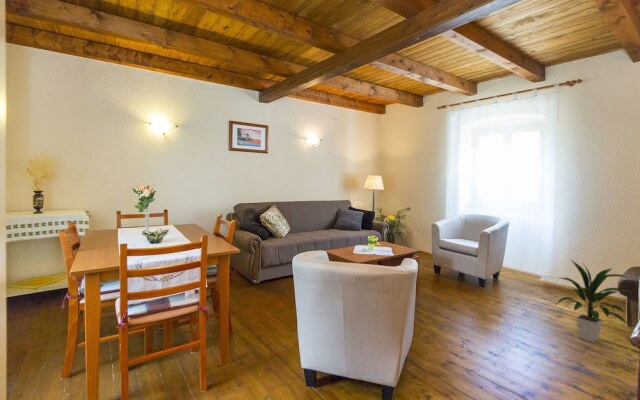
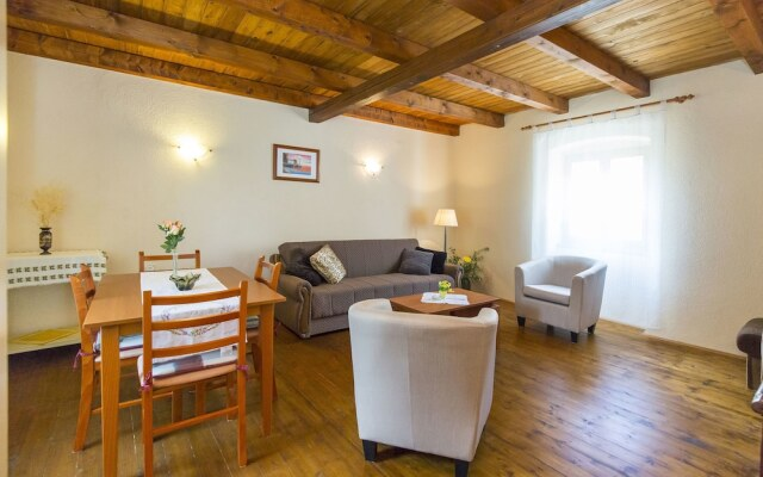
- indoor plant (592, 300)
